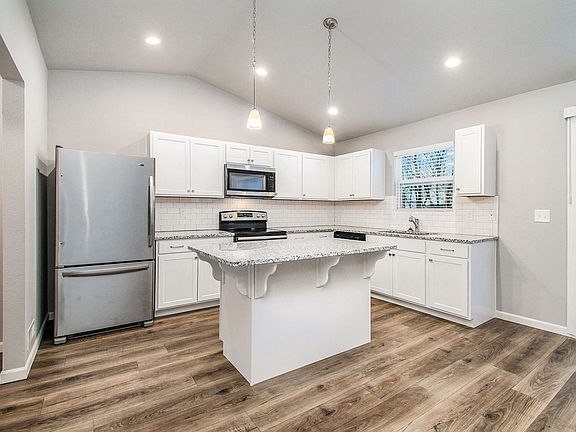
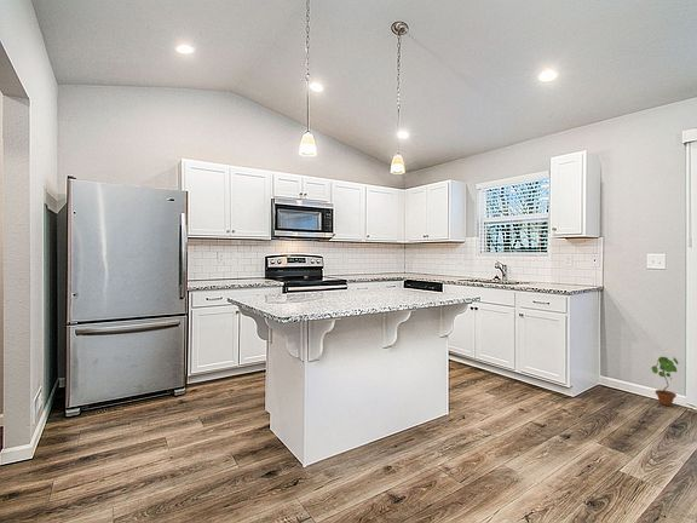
+ potted plant (666, 379)
